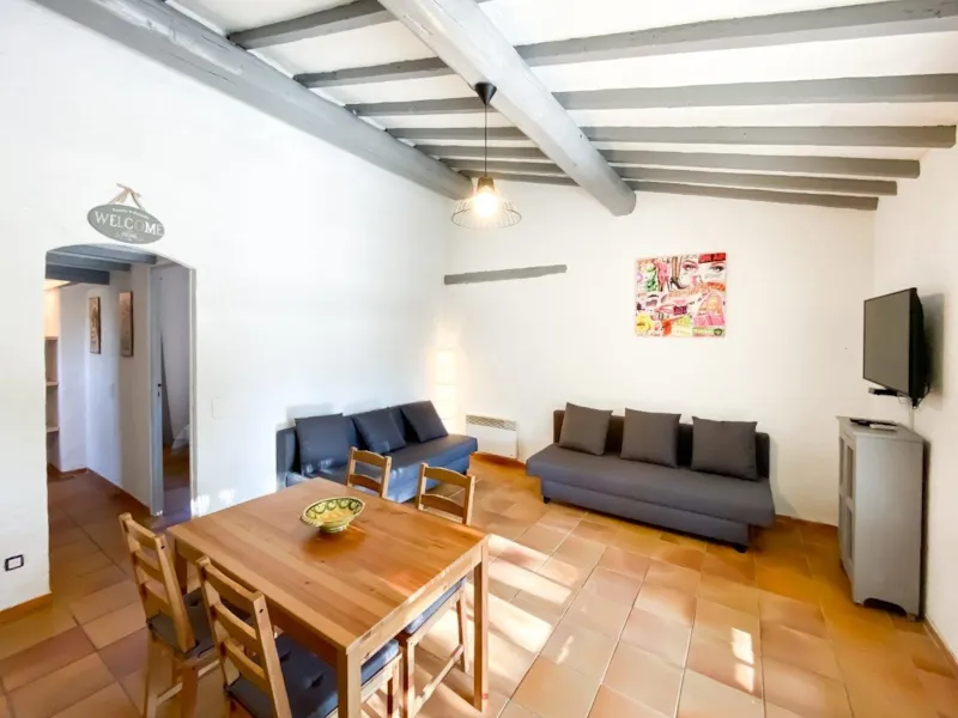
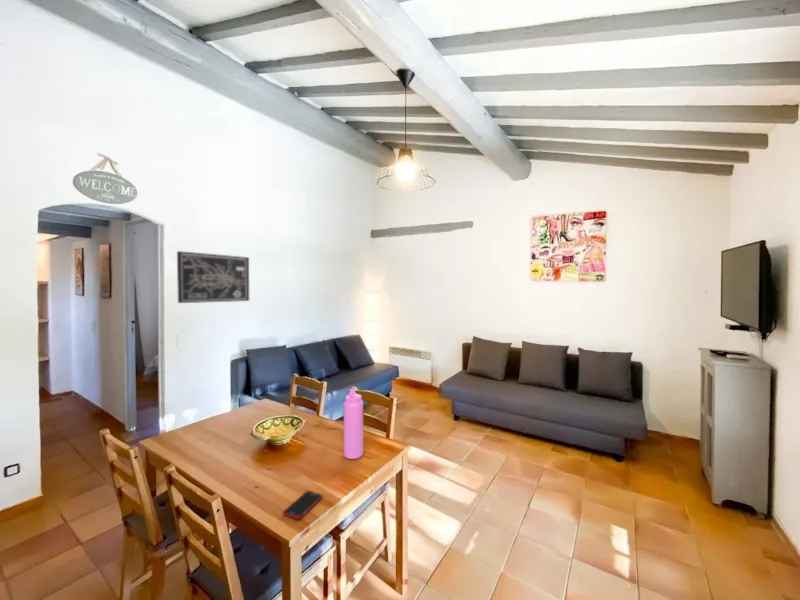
+ wall art (216, 278)
+ water bottle (353, 422)
+ cell phone (303, 504)
